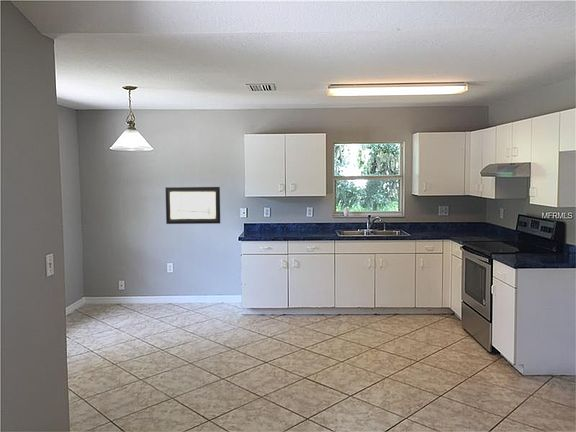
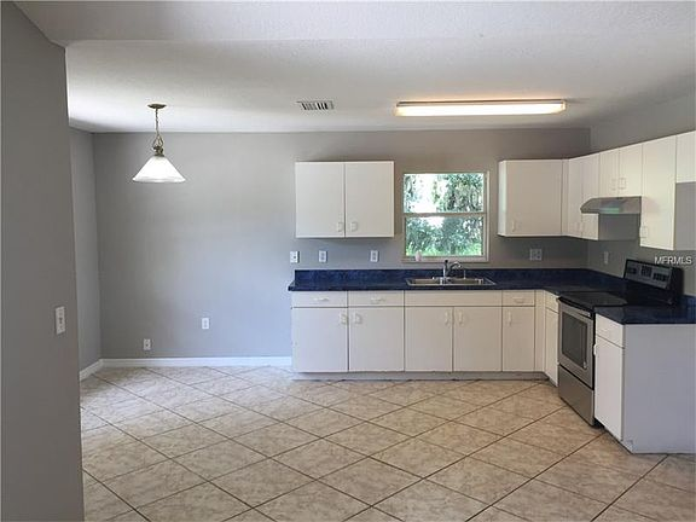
- wall art (193, 205)
